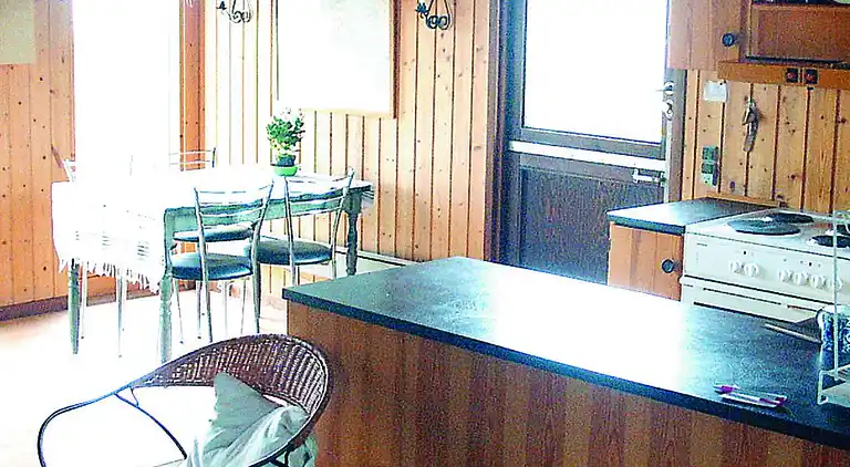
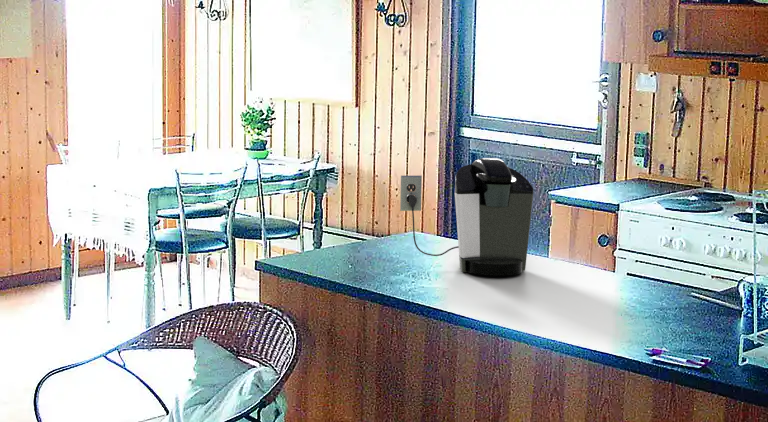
+ coffee maker (469, 214)
